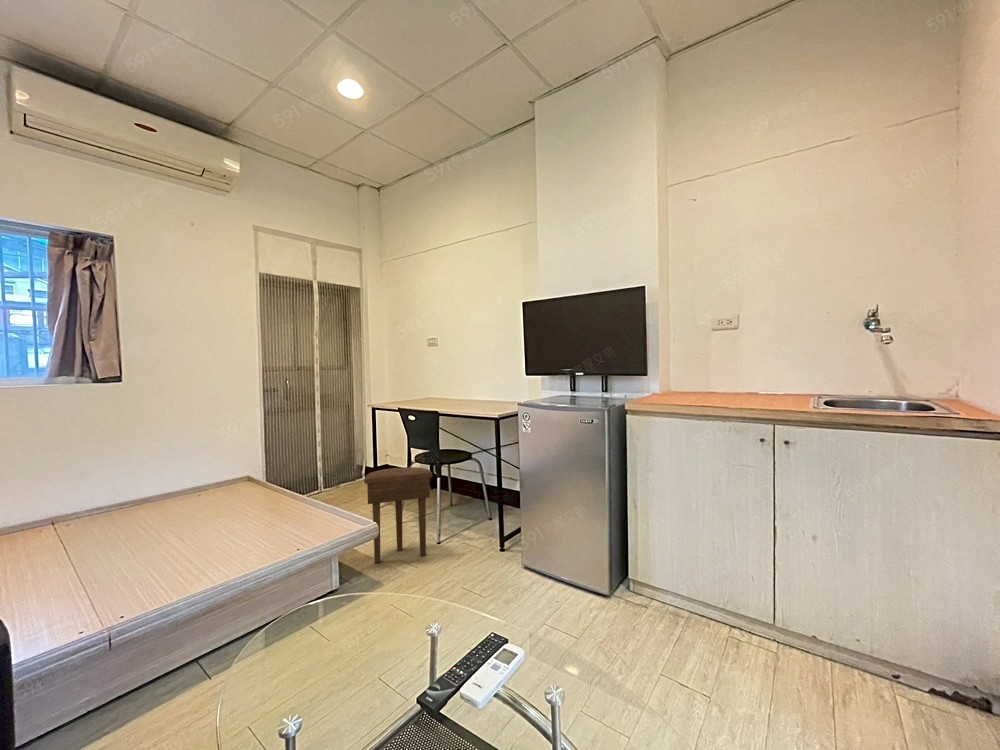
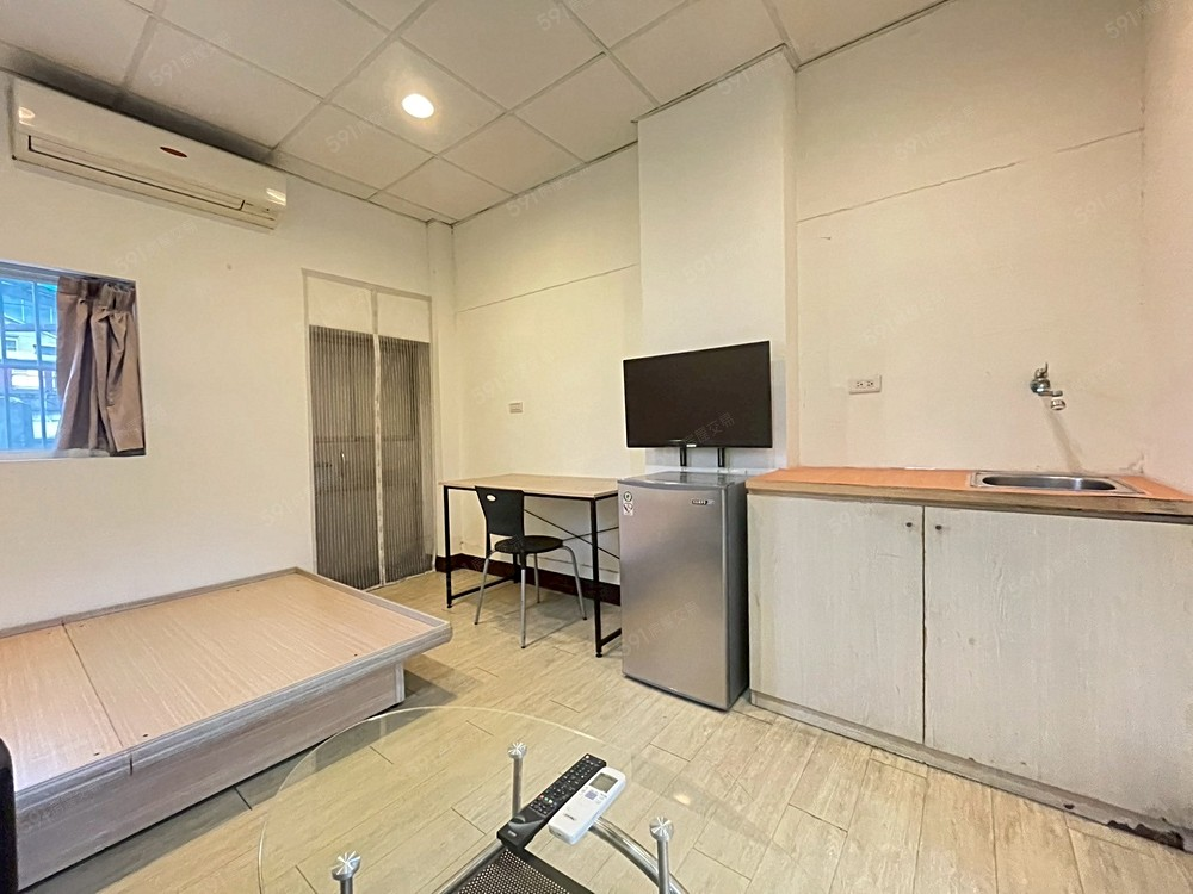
- side table (399, 515)
